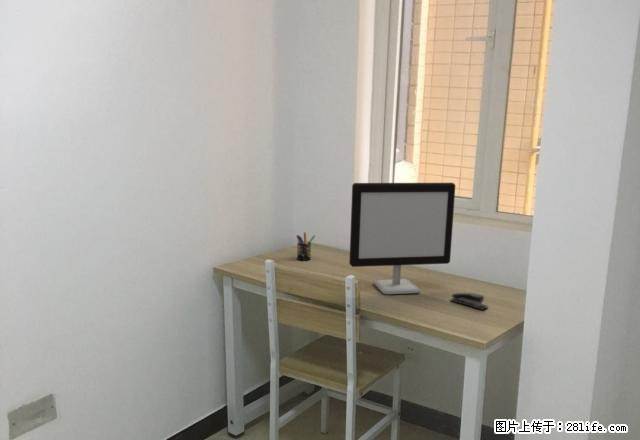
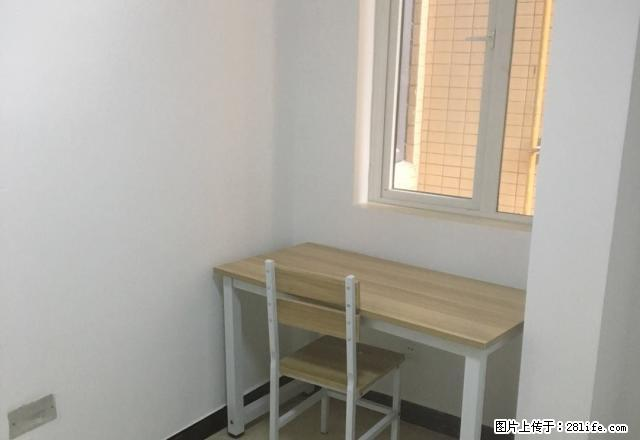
- pen holder (305, 245)
- stapler (469, 298)
- computer monitor (400, 236)
